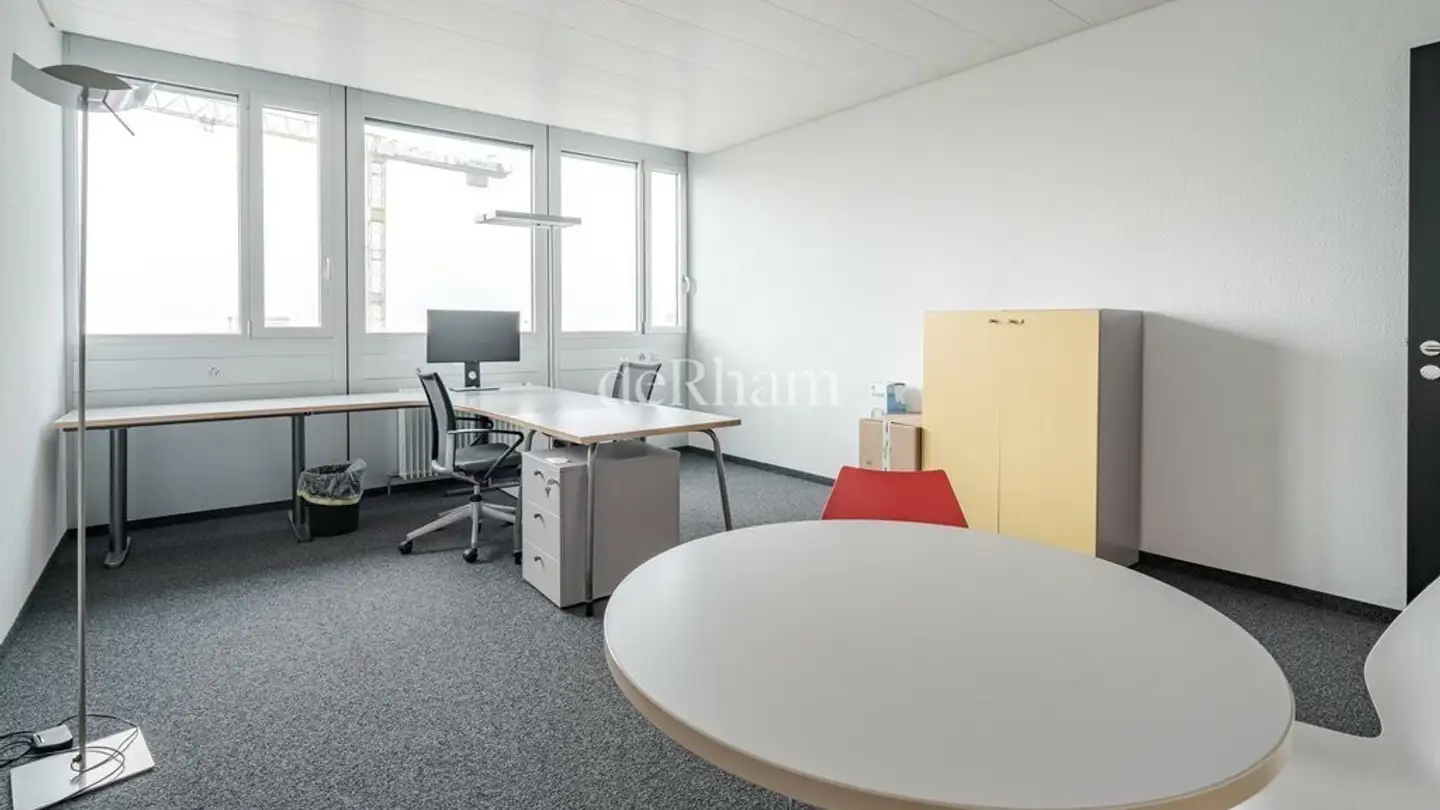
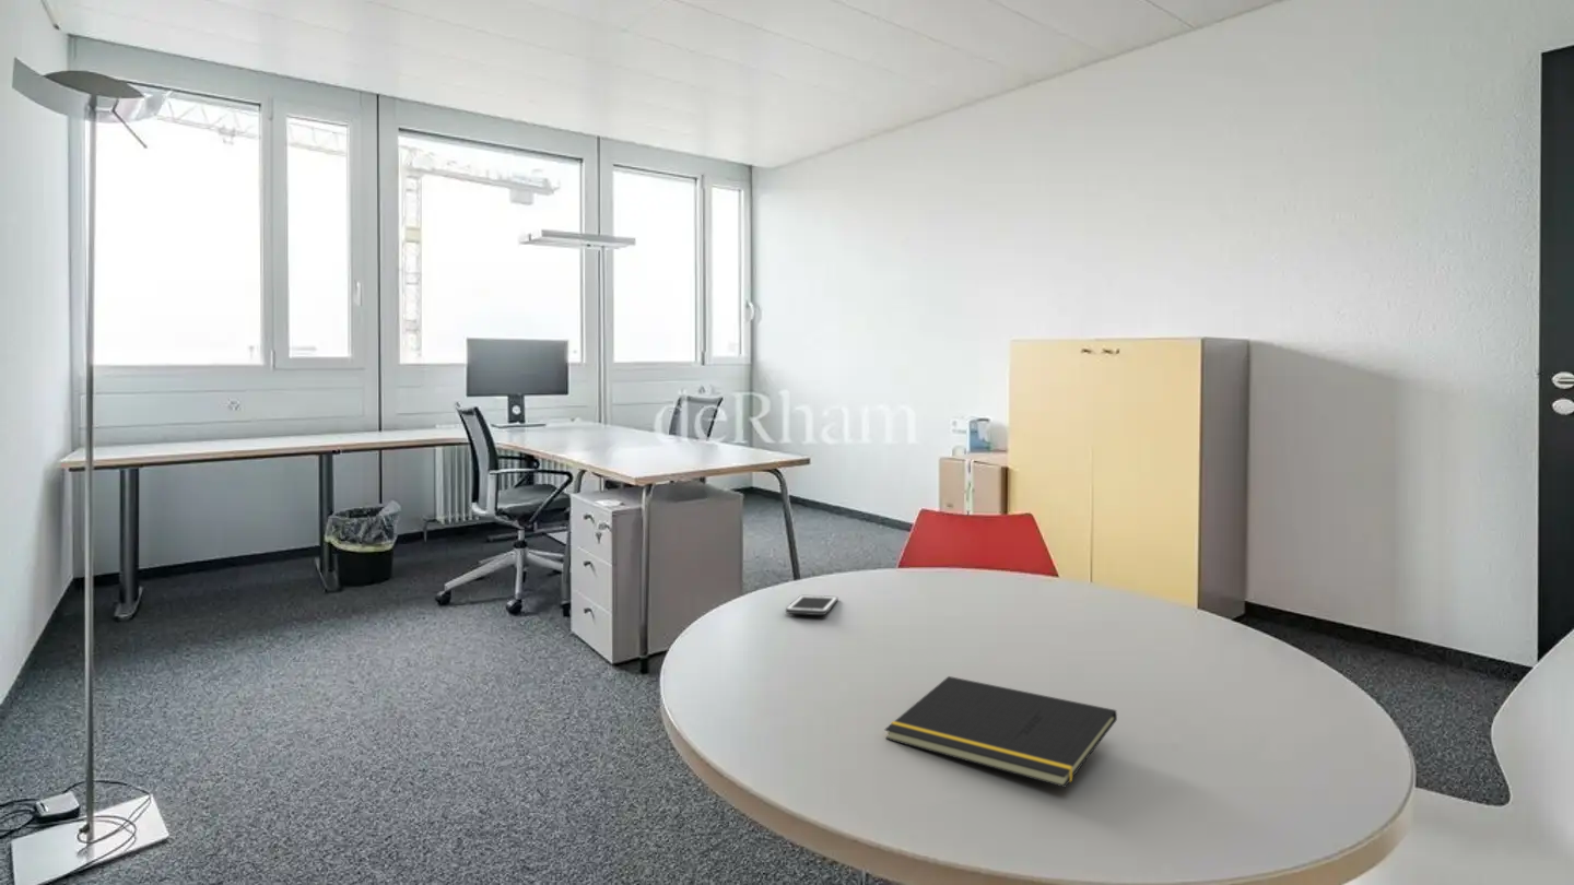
+ notepad (999, 724)
+ cell phone (812, 604)
